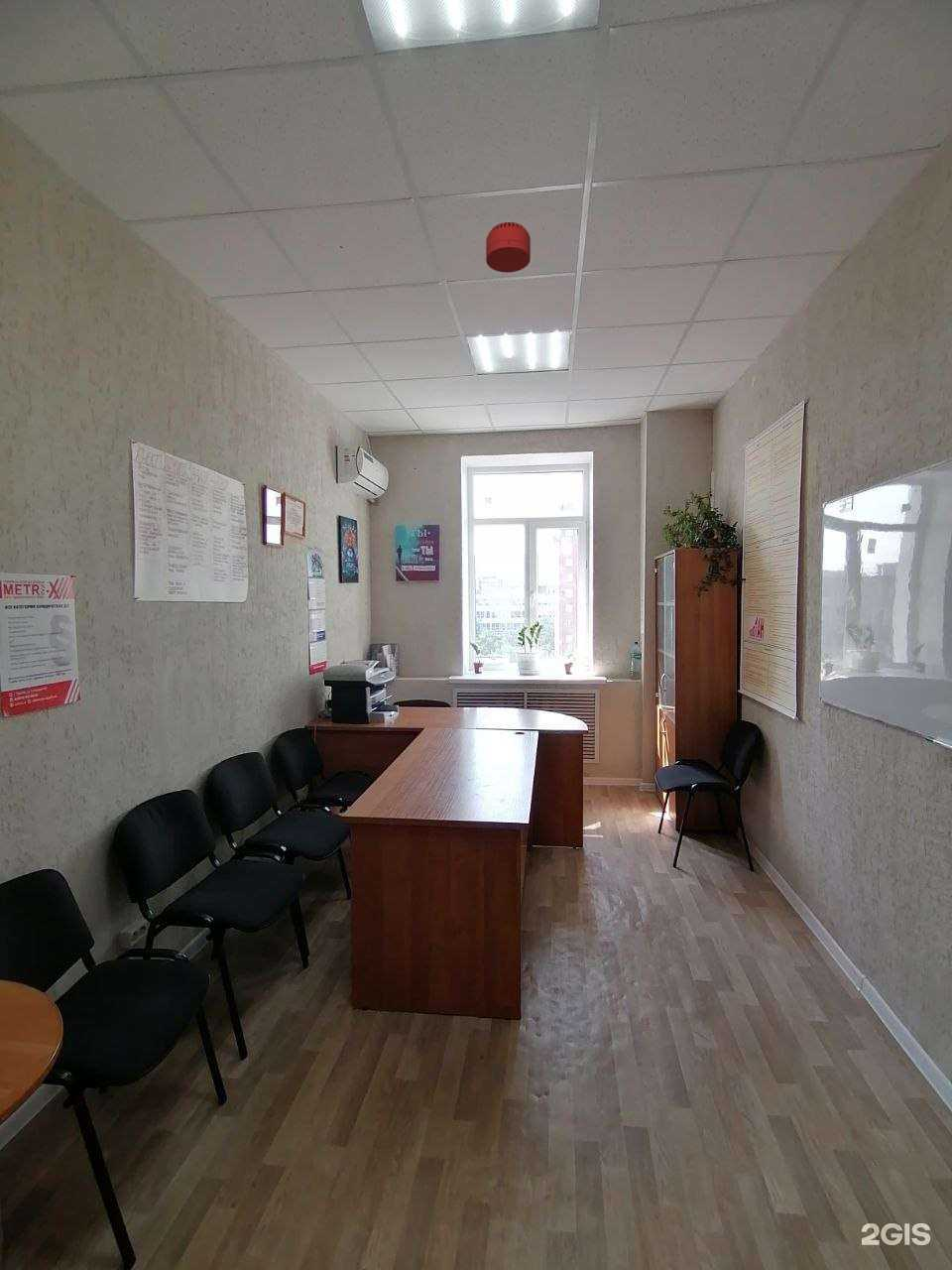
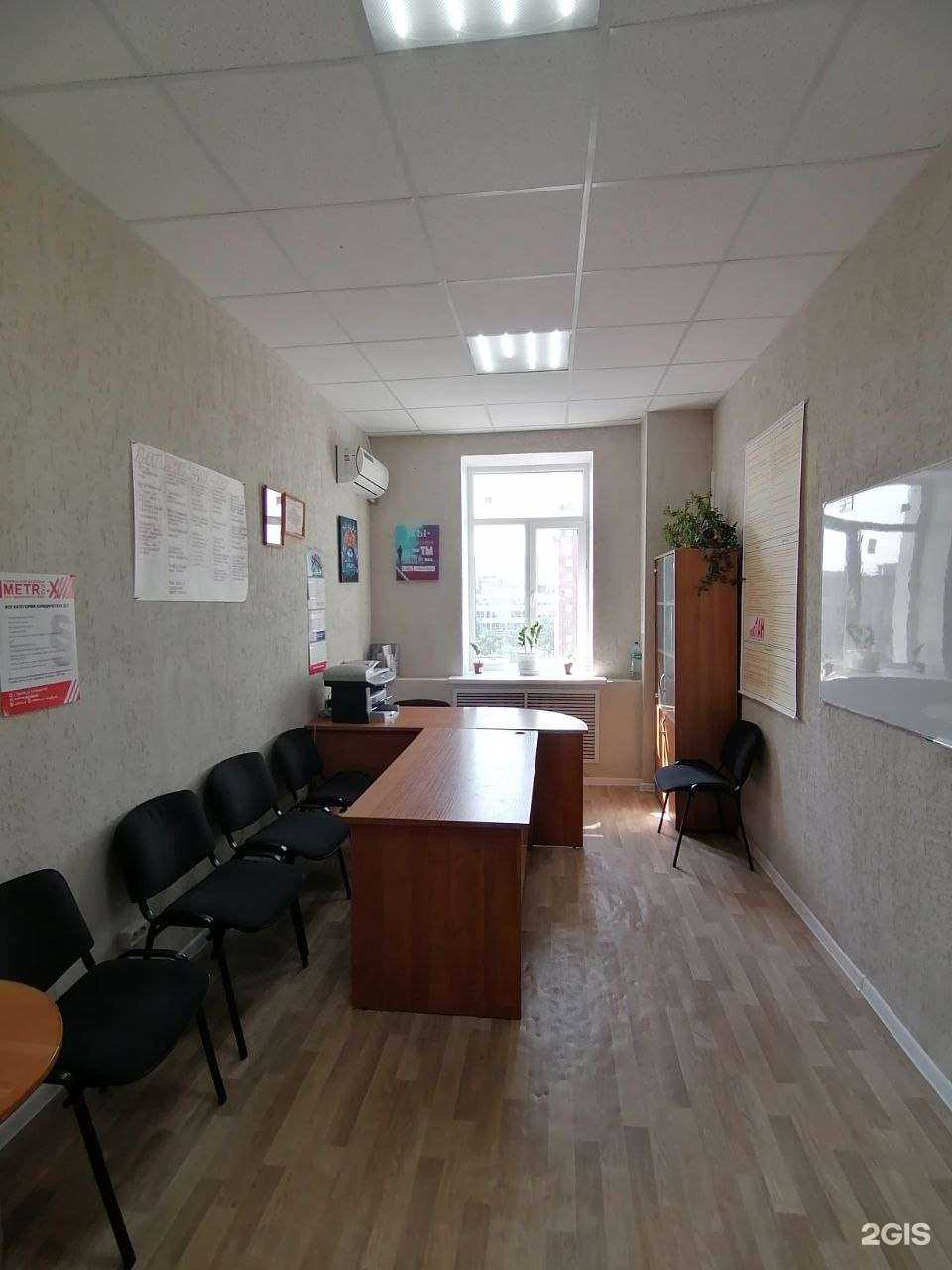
- smoke detector (508, 246)
